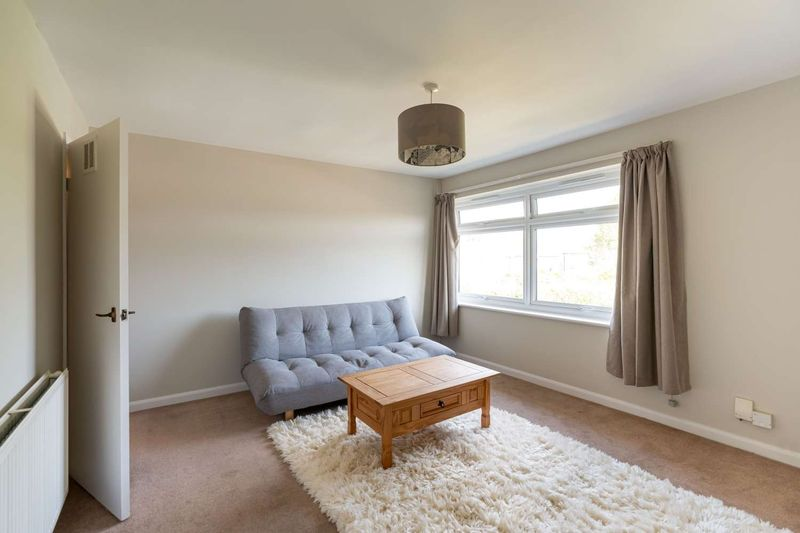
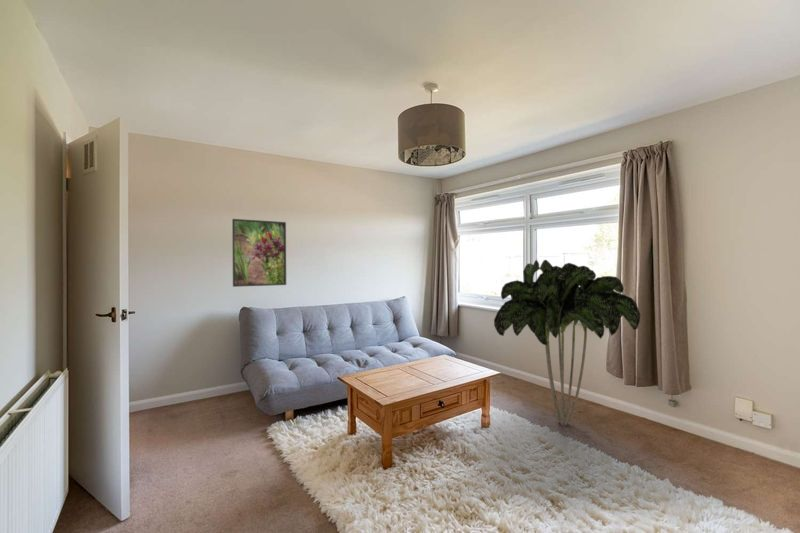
+ indoor plant (561, 341)
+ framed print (260, 253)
